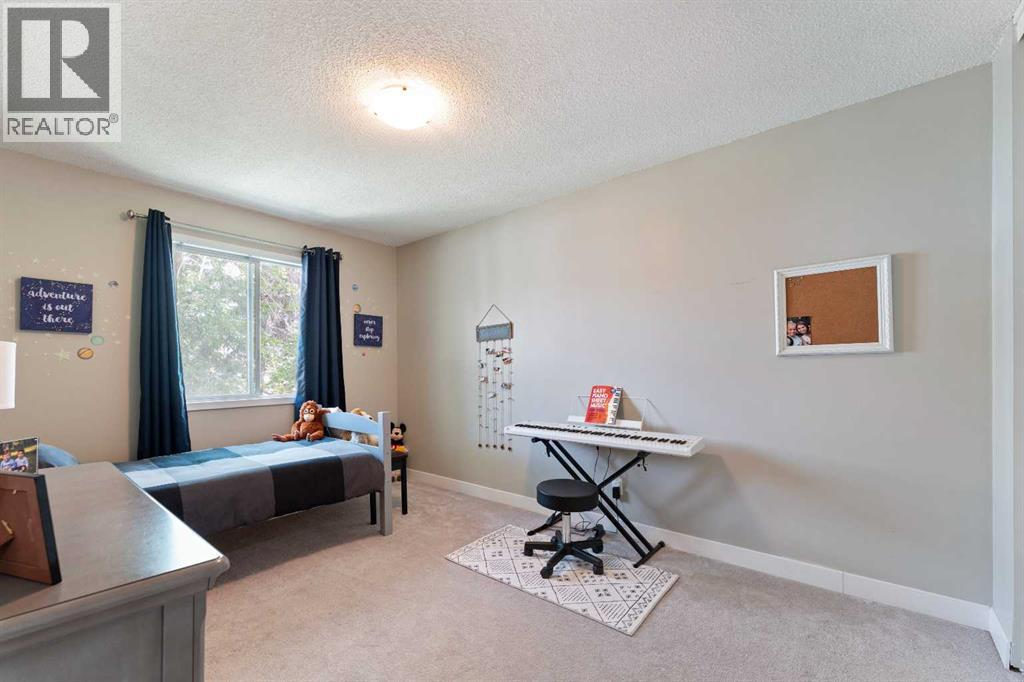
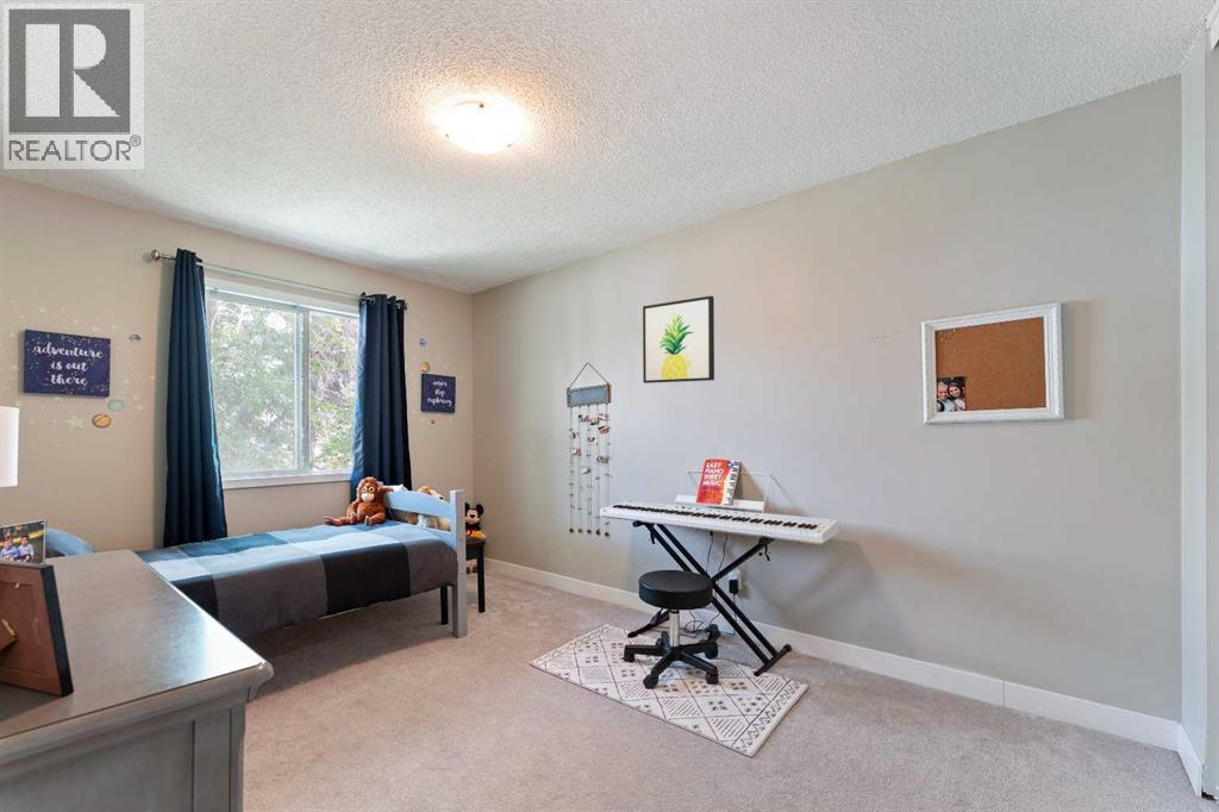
+ wall art (676, 341)
